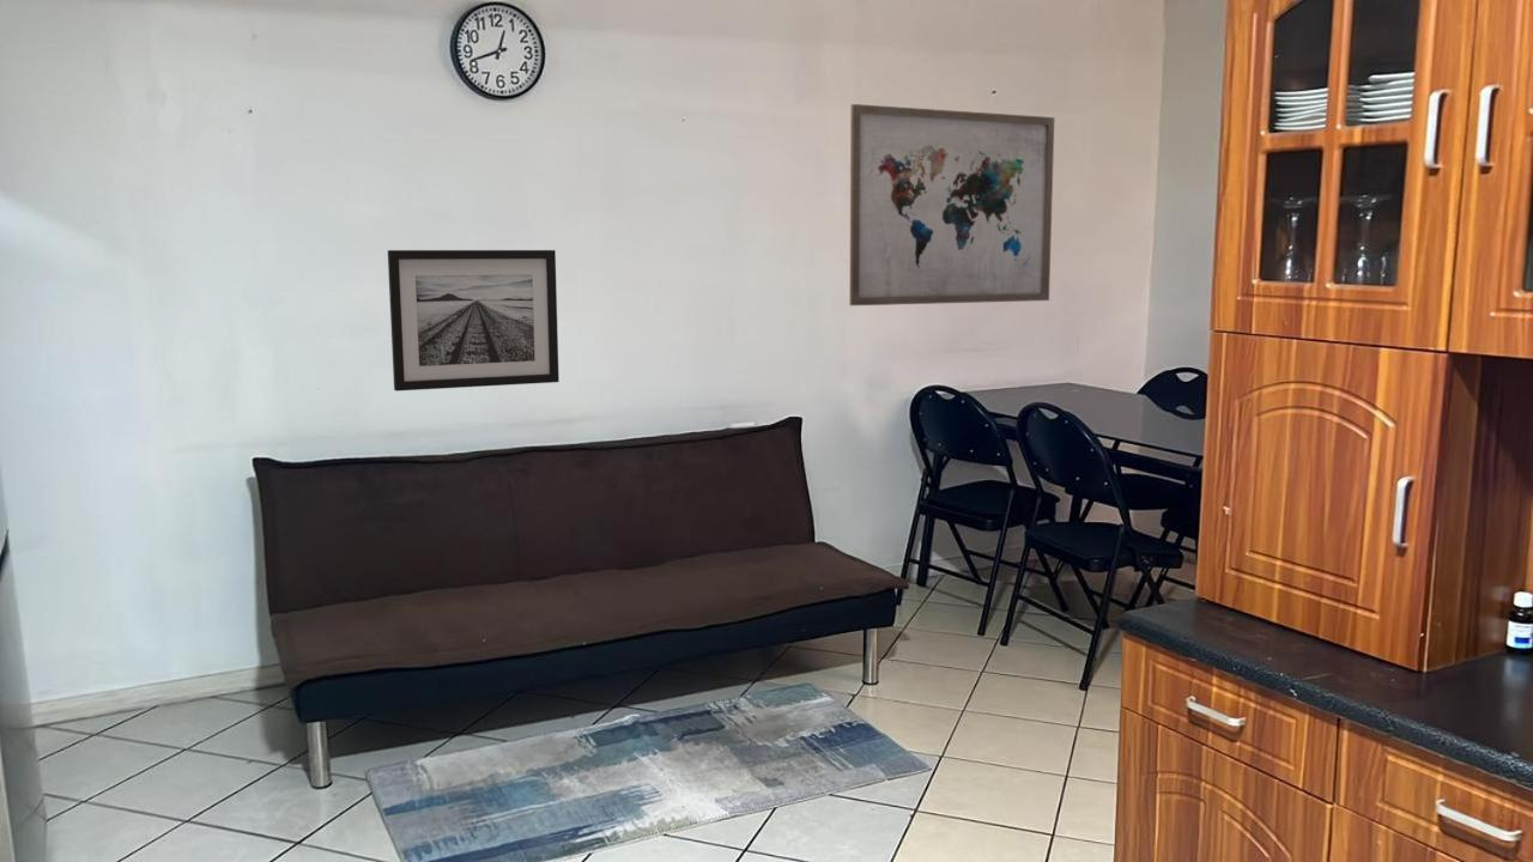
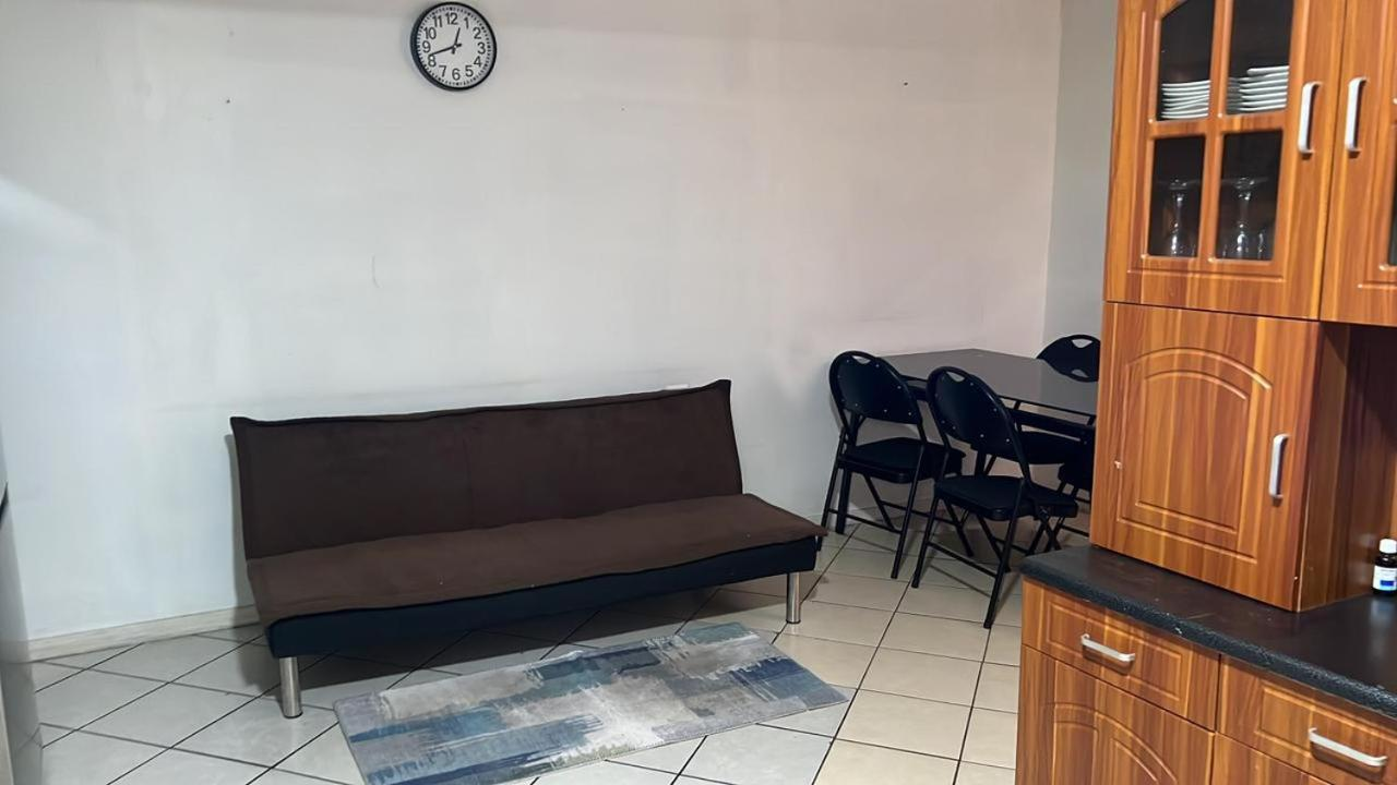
- wall art (475, 318)
- wall art (956, 207)
